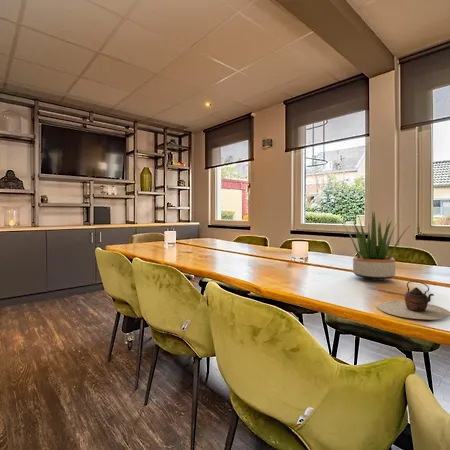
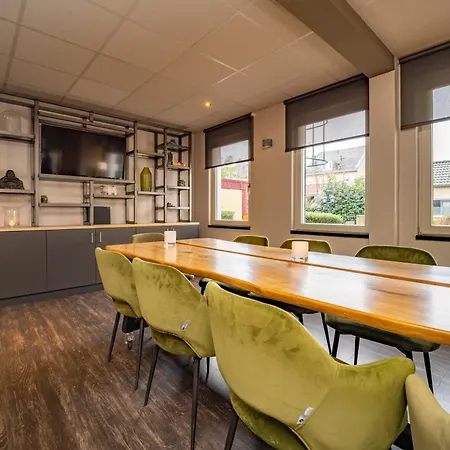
- teapot (412, 295)
- potted plant (373, 245)
